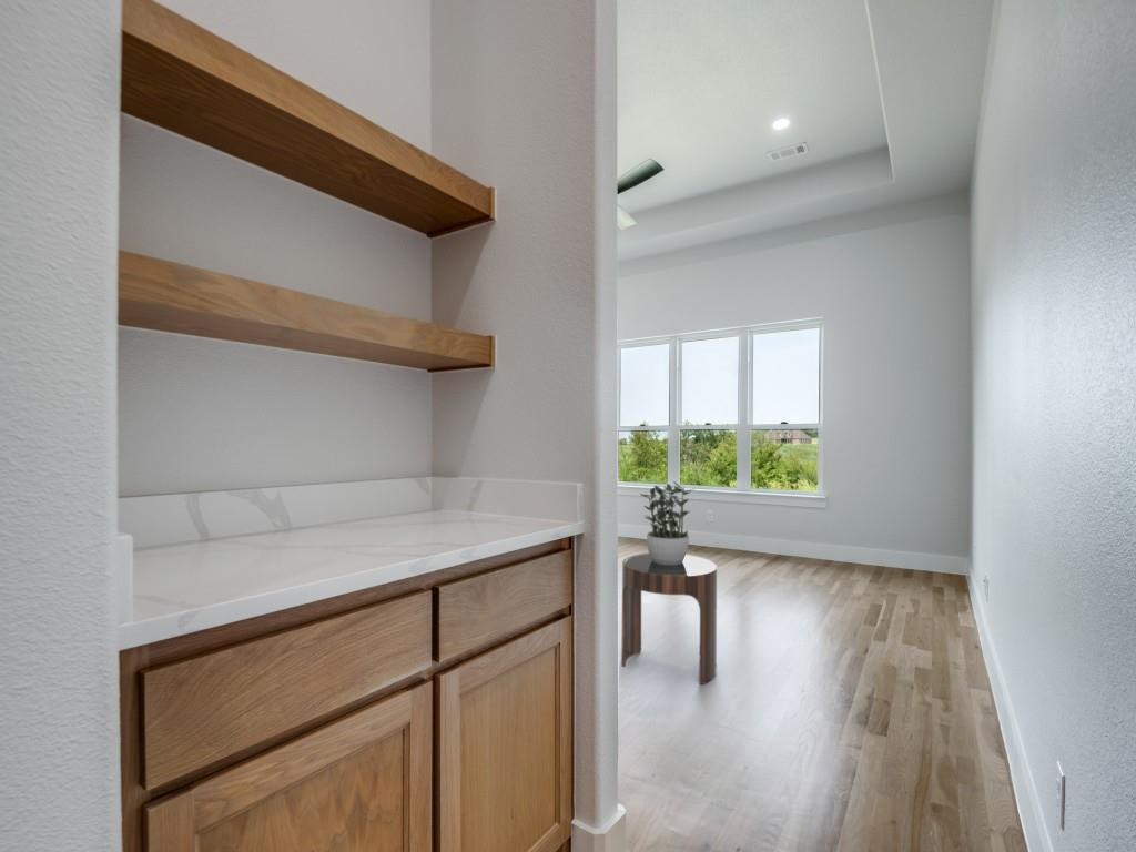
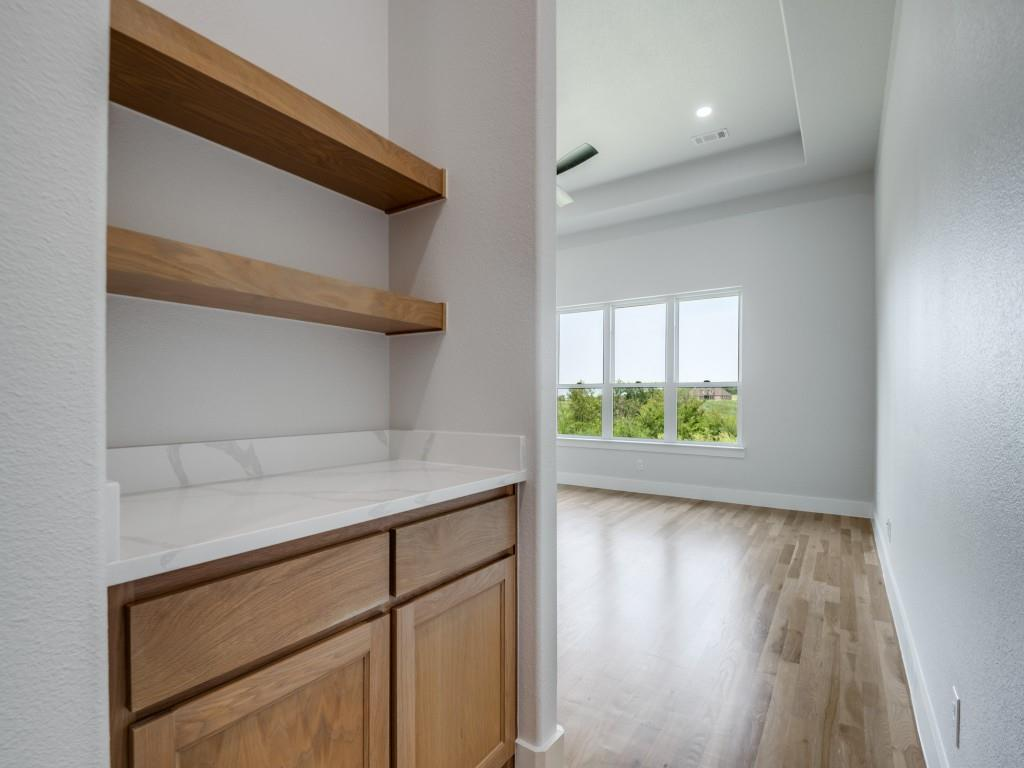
- side table (668, 594)
- potted plant (666, 520)
